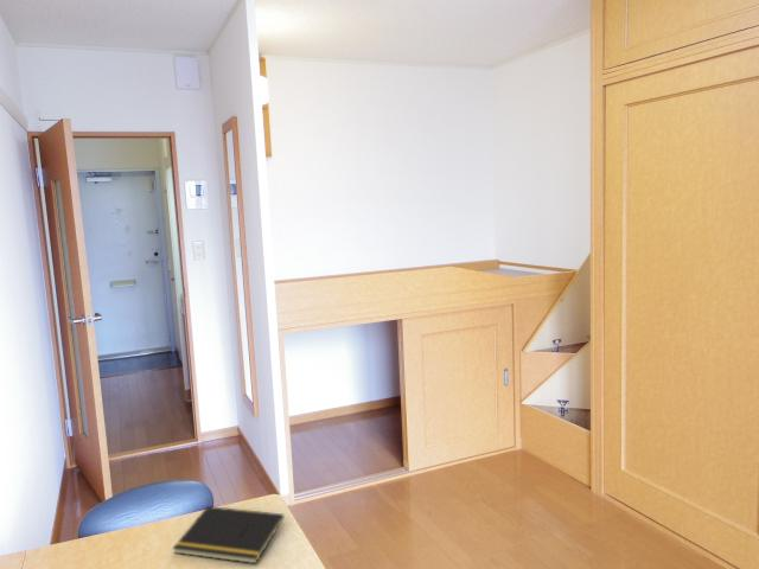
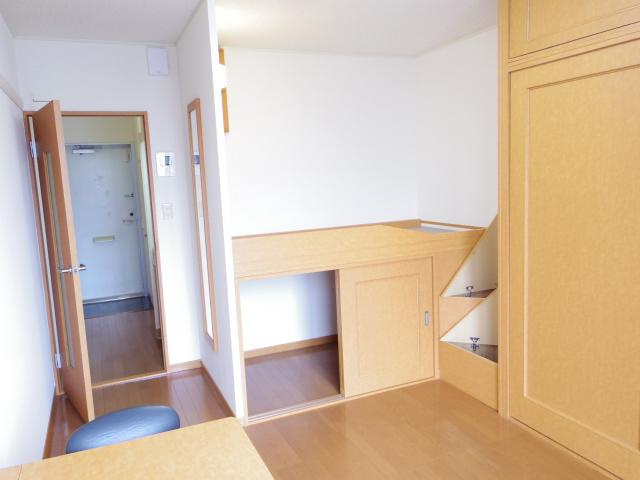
- notepad (229, 532)
